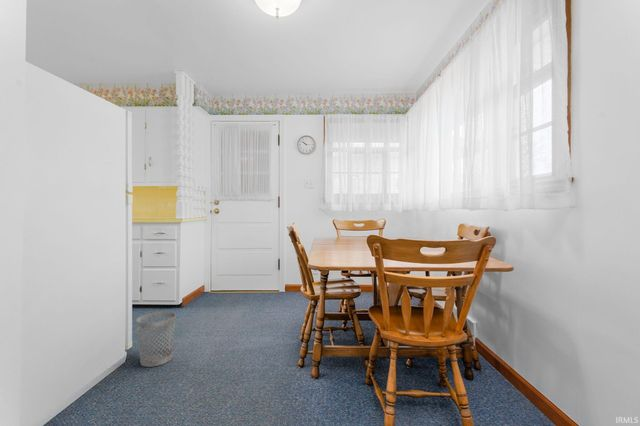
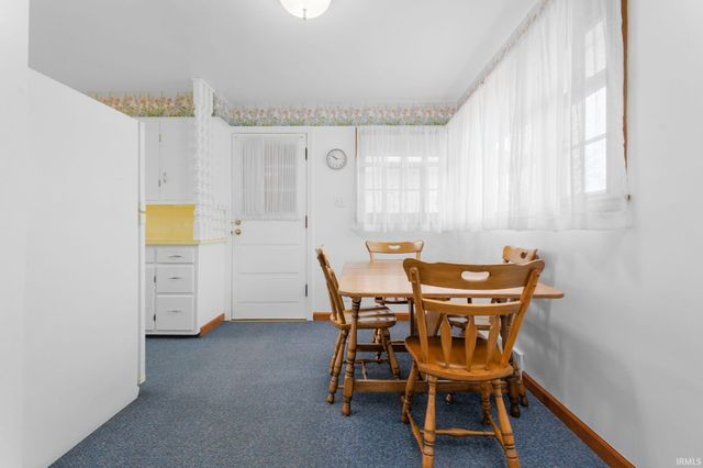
- wastebasket (156, 339)
